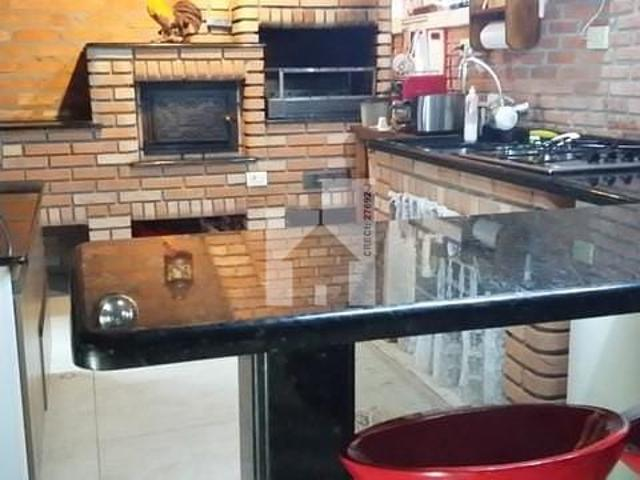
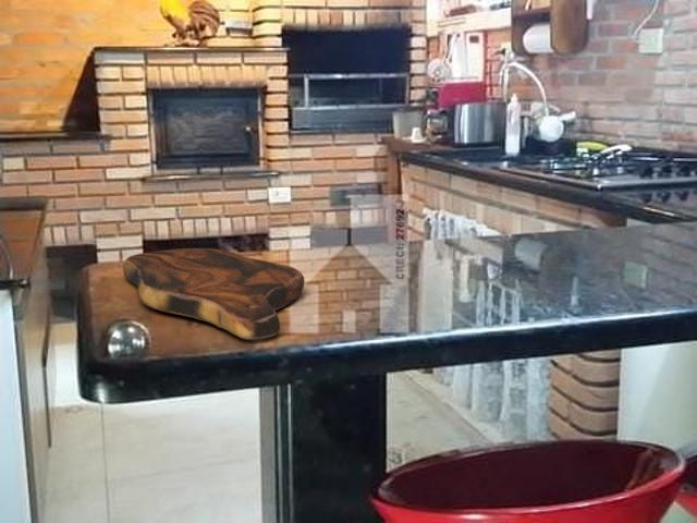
+ cutting board (219, 284)
